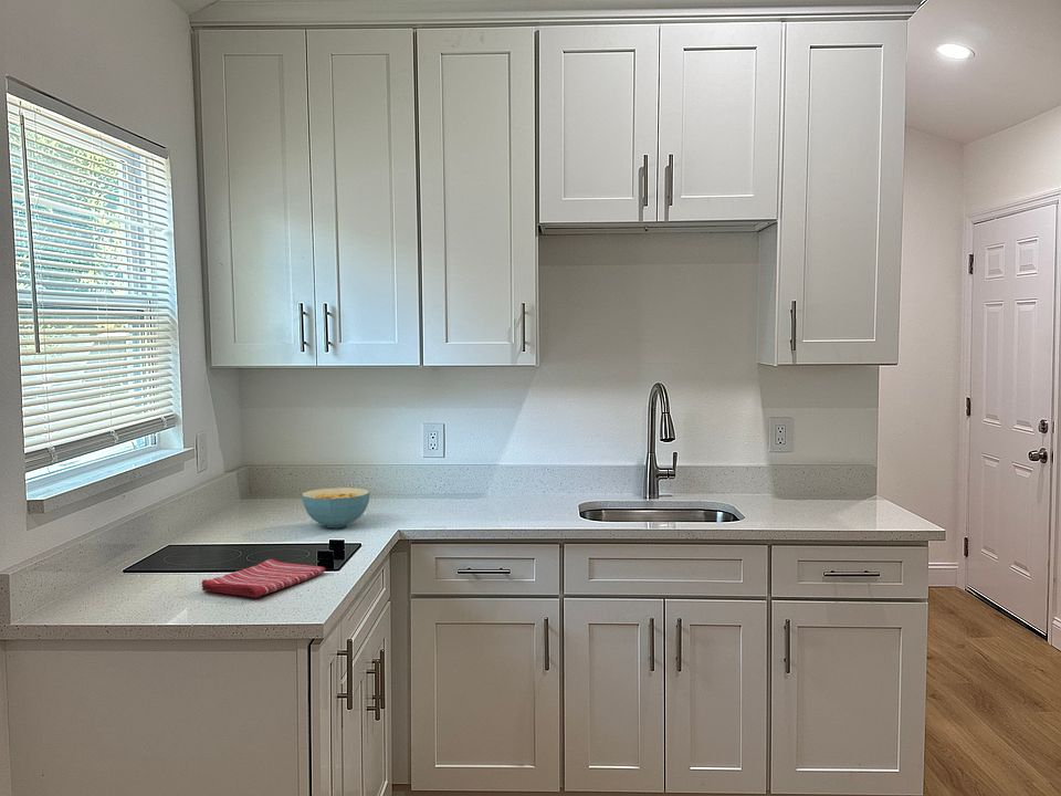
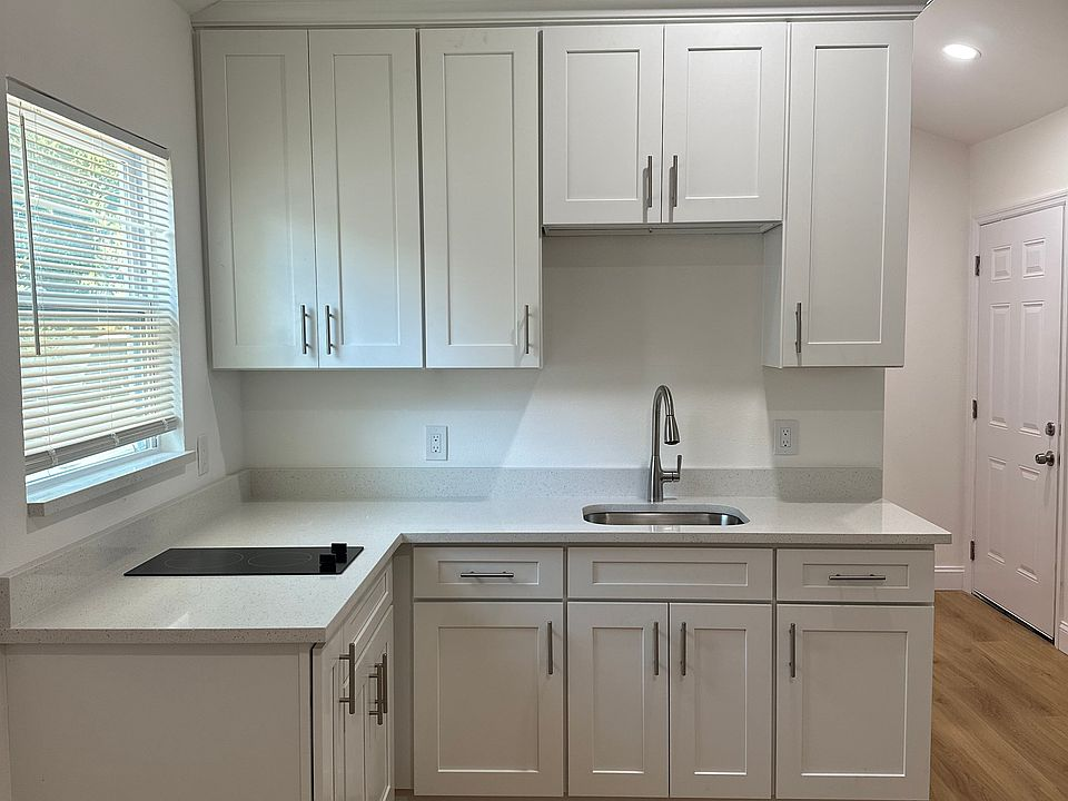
- dish towel (264, 576)
- cereal bowl (336, 509)
